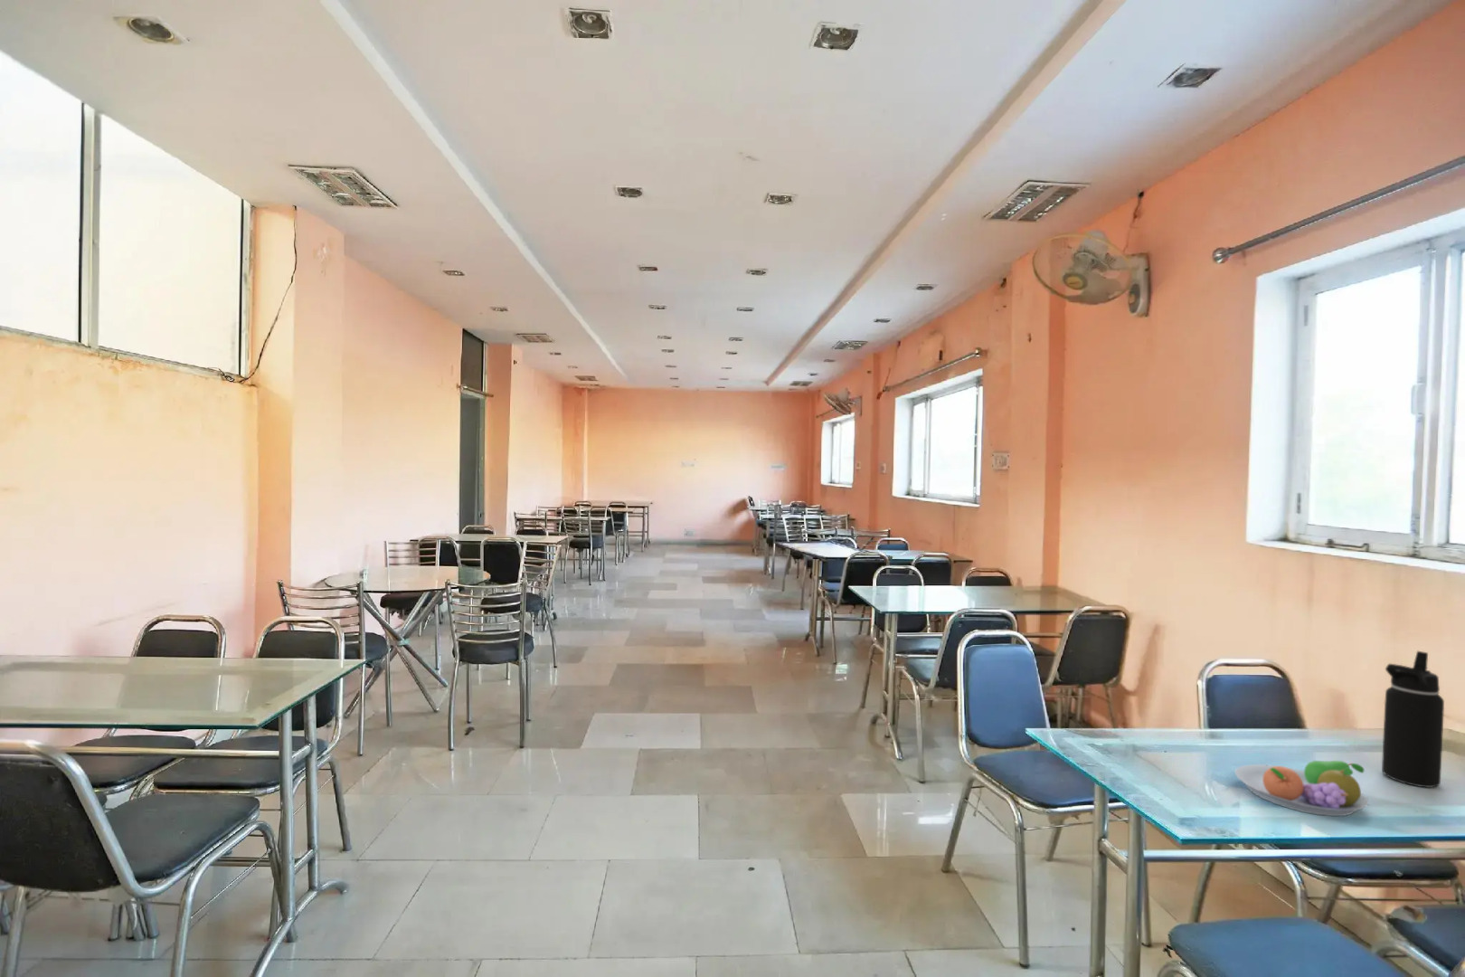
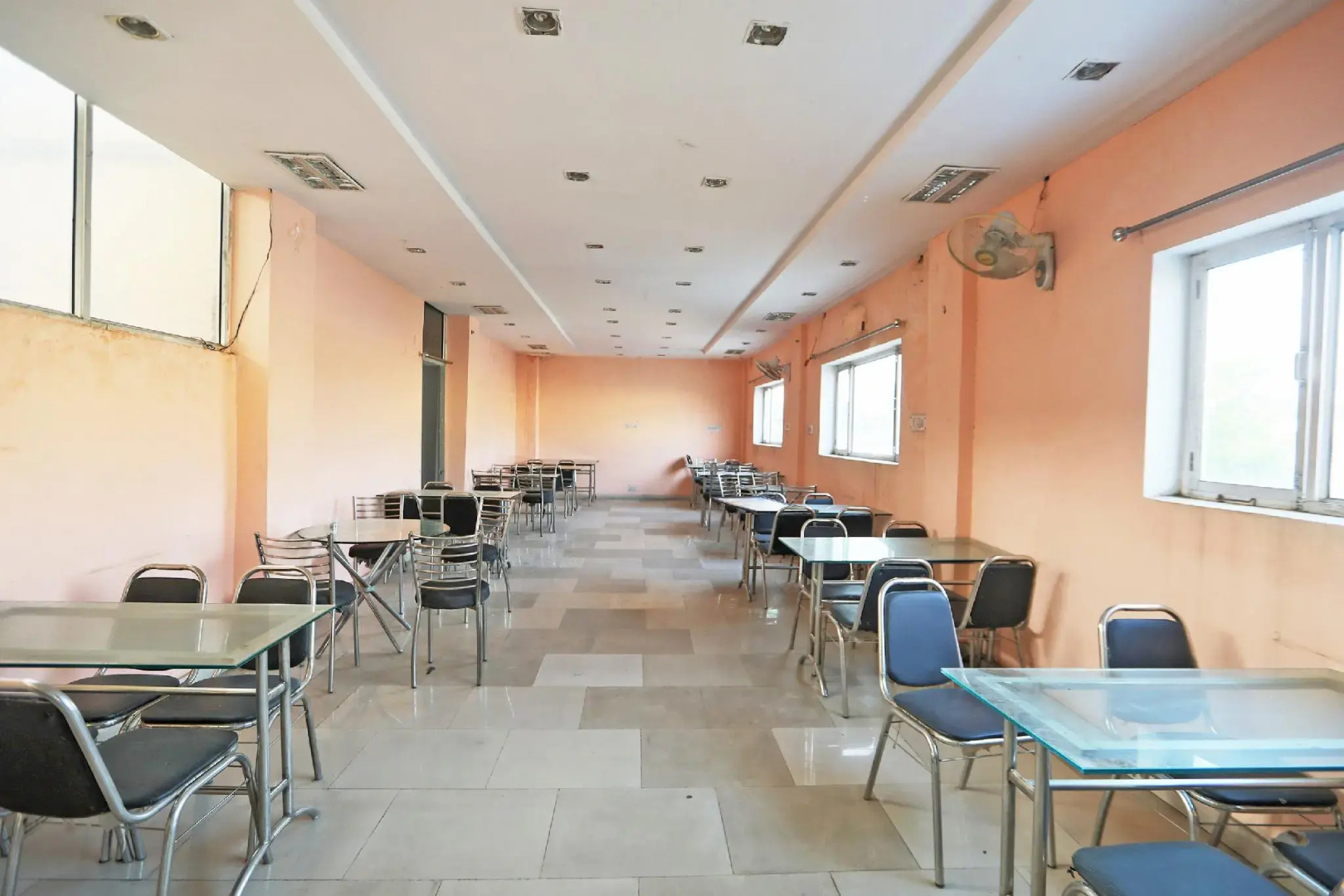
- water bottle (1409, 716)
- fruit bowl (1304, 776)
